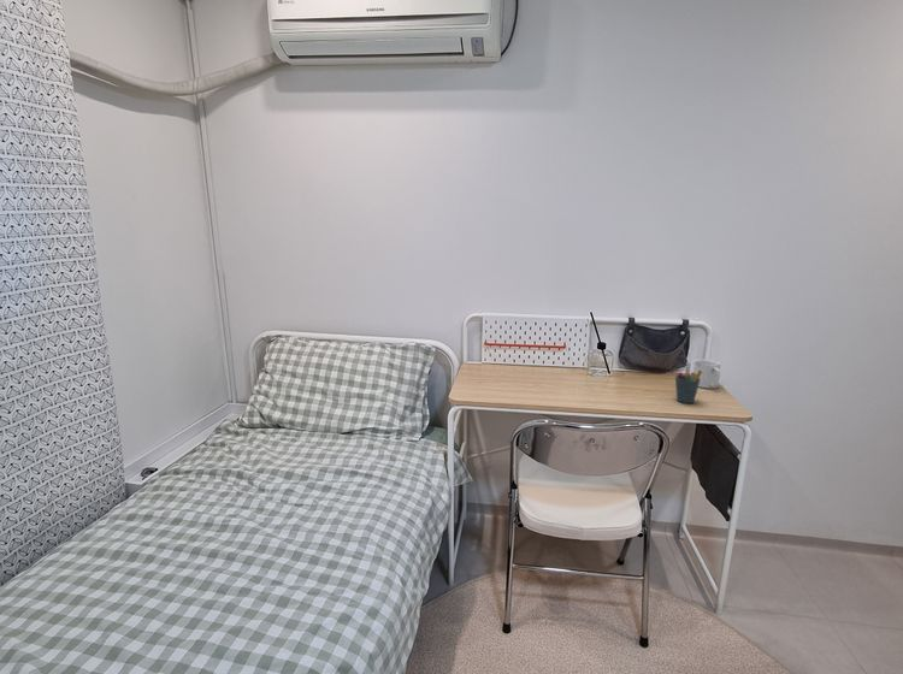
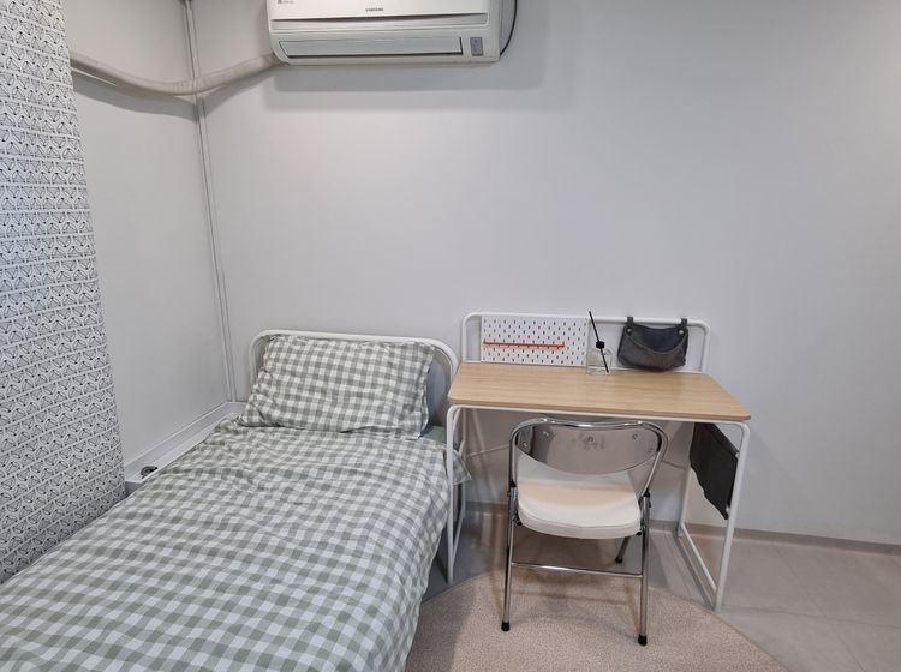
- mug (708, 374)
- pen holder (687, 383)
